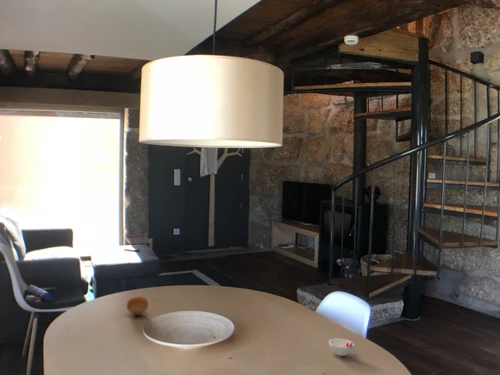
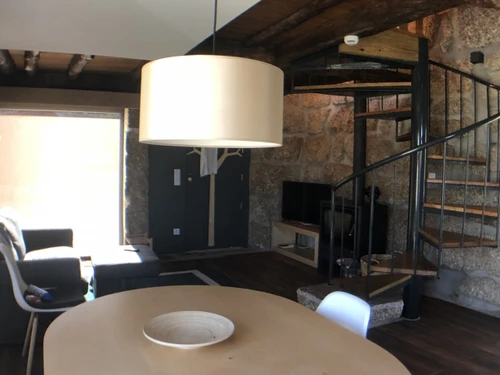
- fruit (137, 305)
- cup (342, 347)
